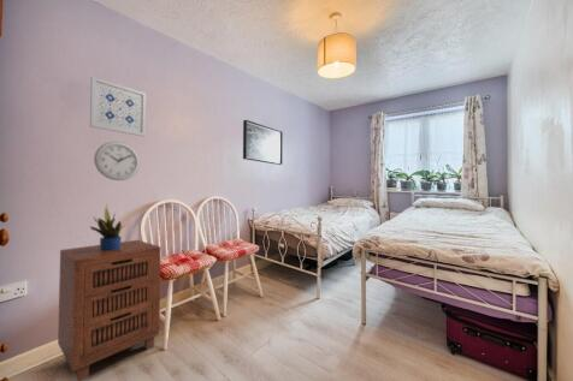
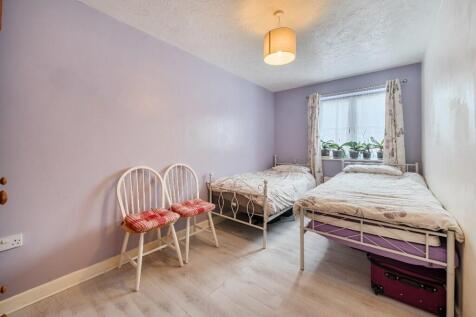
- cabinet (111, 299)
- wall art (264, 144)
- wall clock (118, 161)
- potted plant (106, 226)
- wall art (119, 108)
